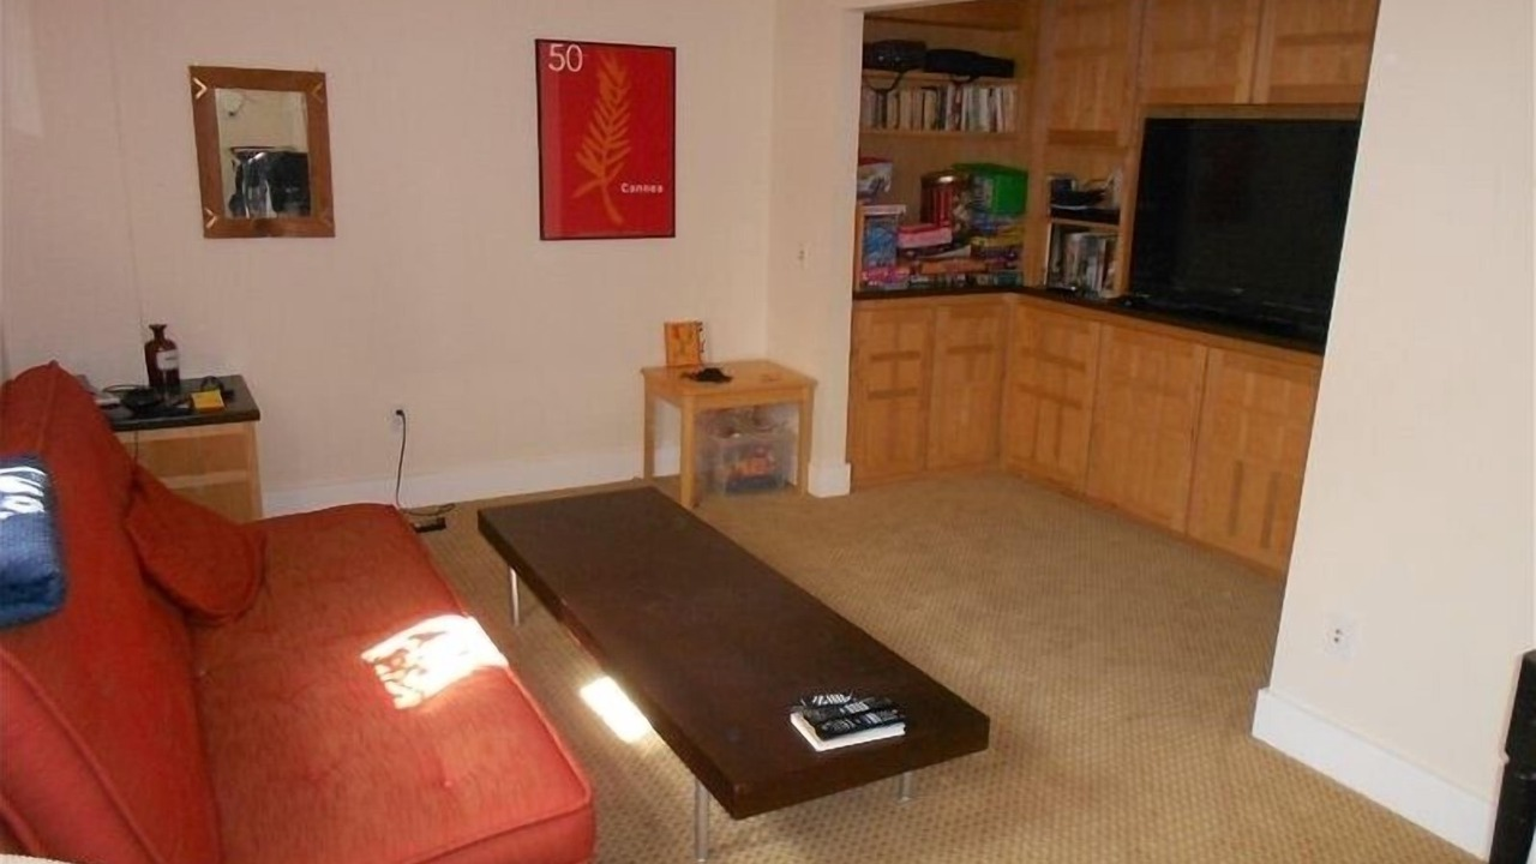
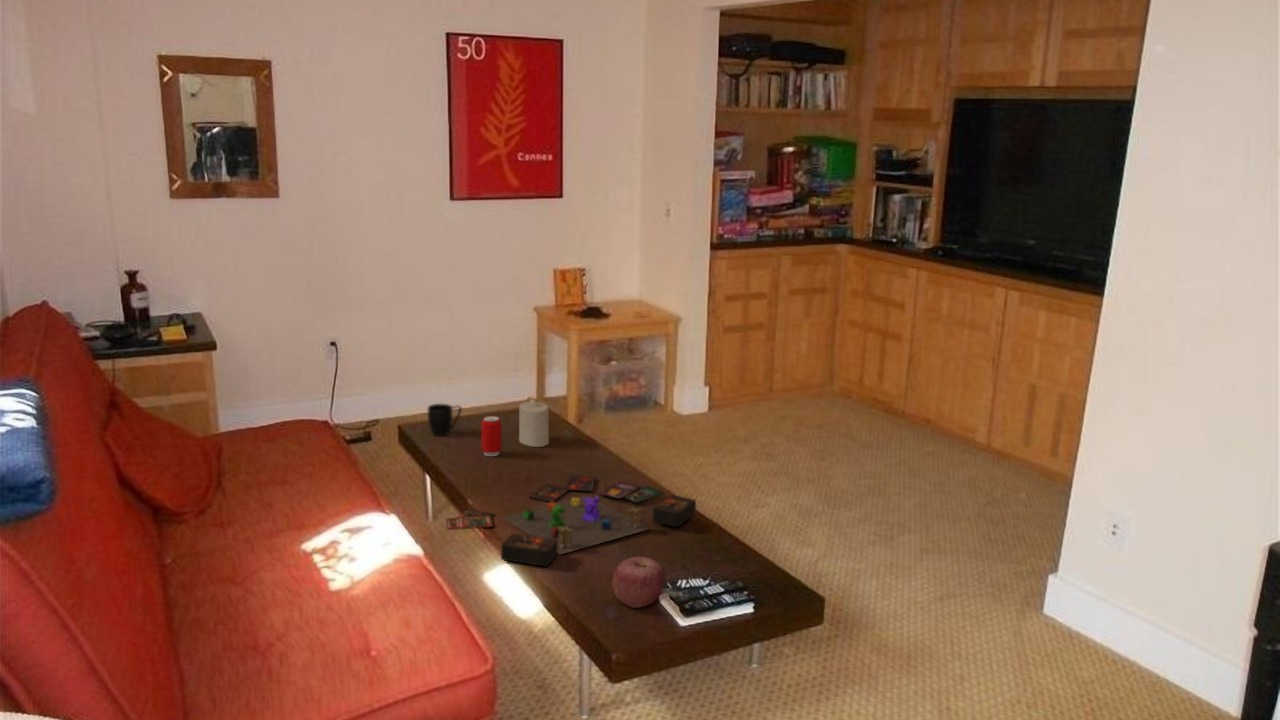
+ beverage can (491, 436)
+ candle (534, 420)
+ board game (568, 502)
+ apple (638, 582)
+ mug (445, 419)
